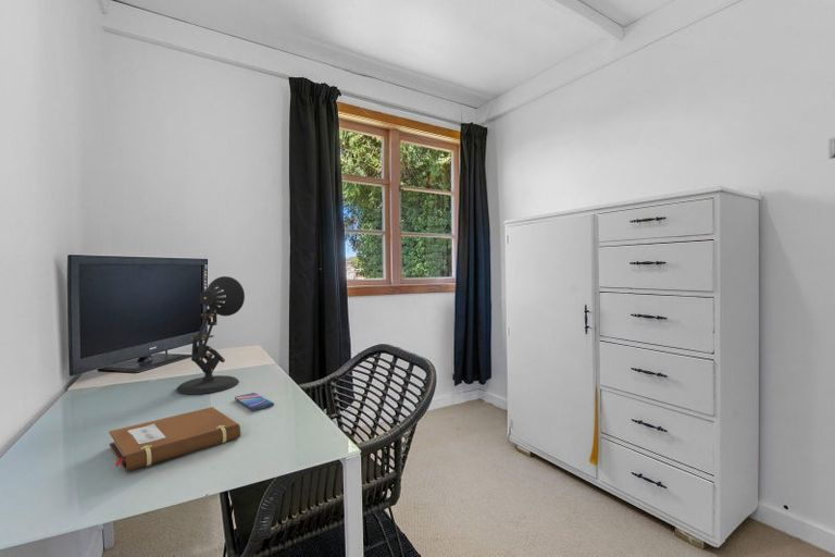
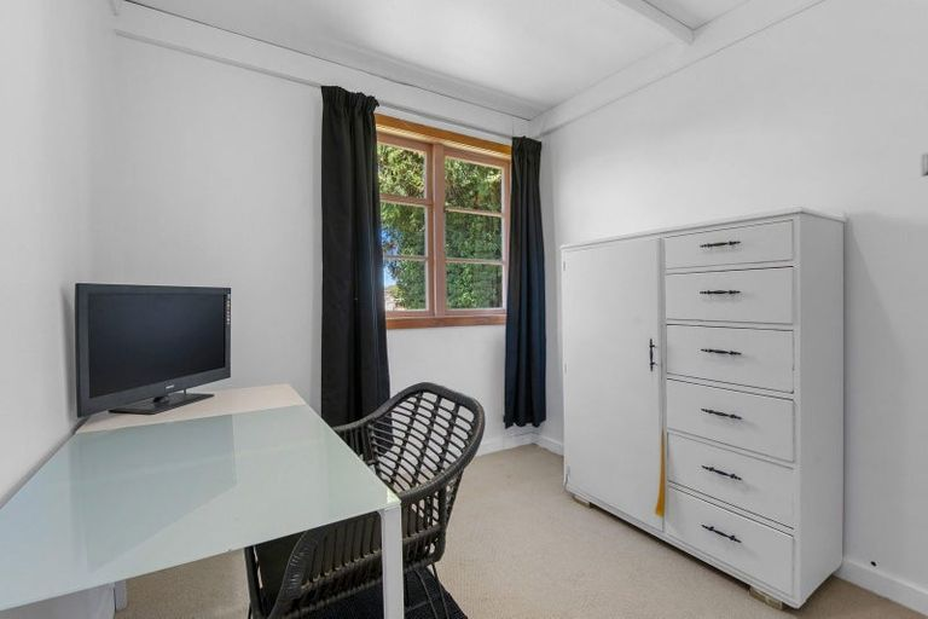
- desk lamp (209, 331)
- notebook (173, 435)
- smartphone (253, 400)
